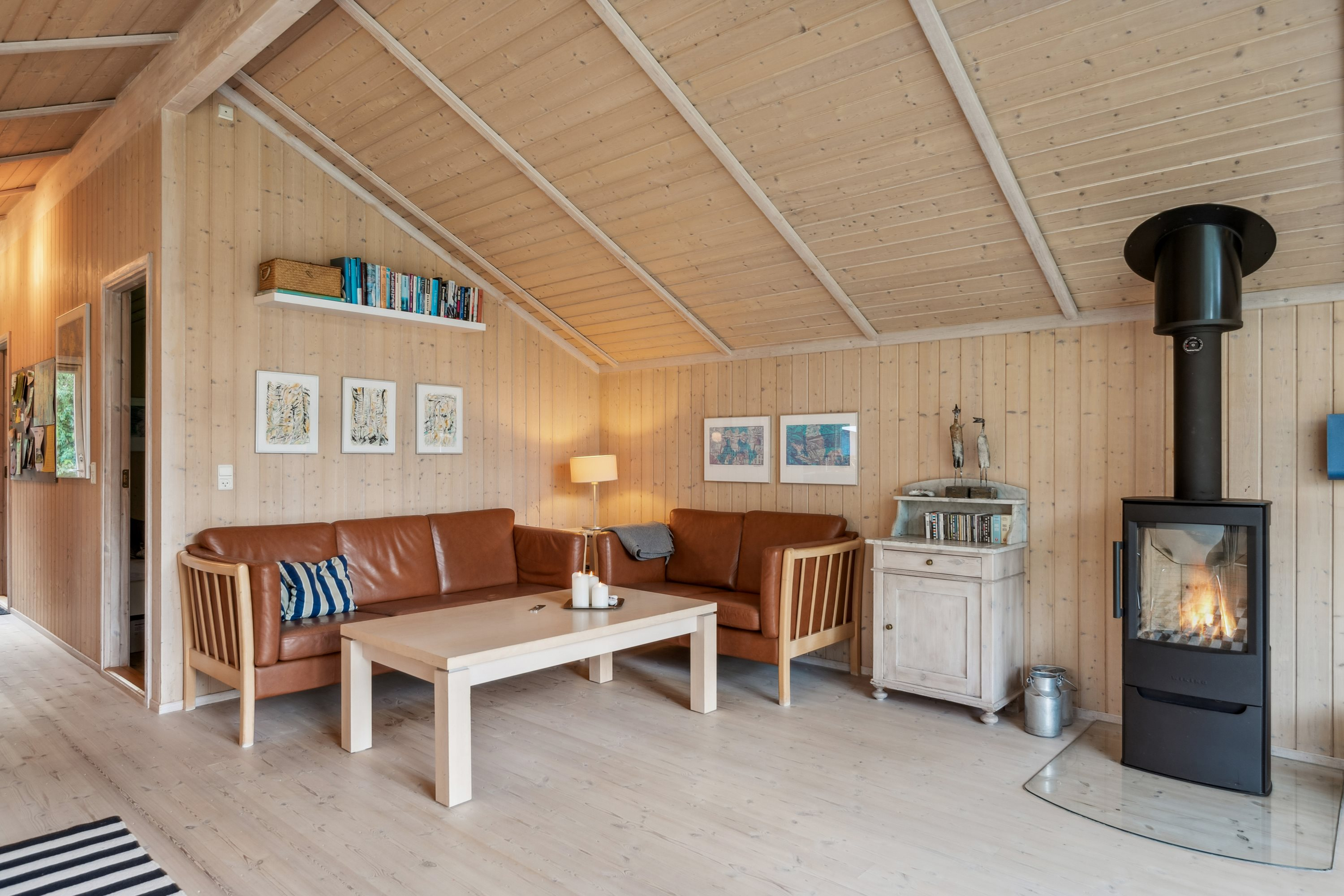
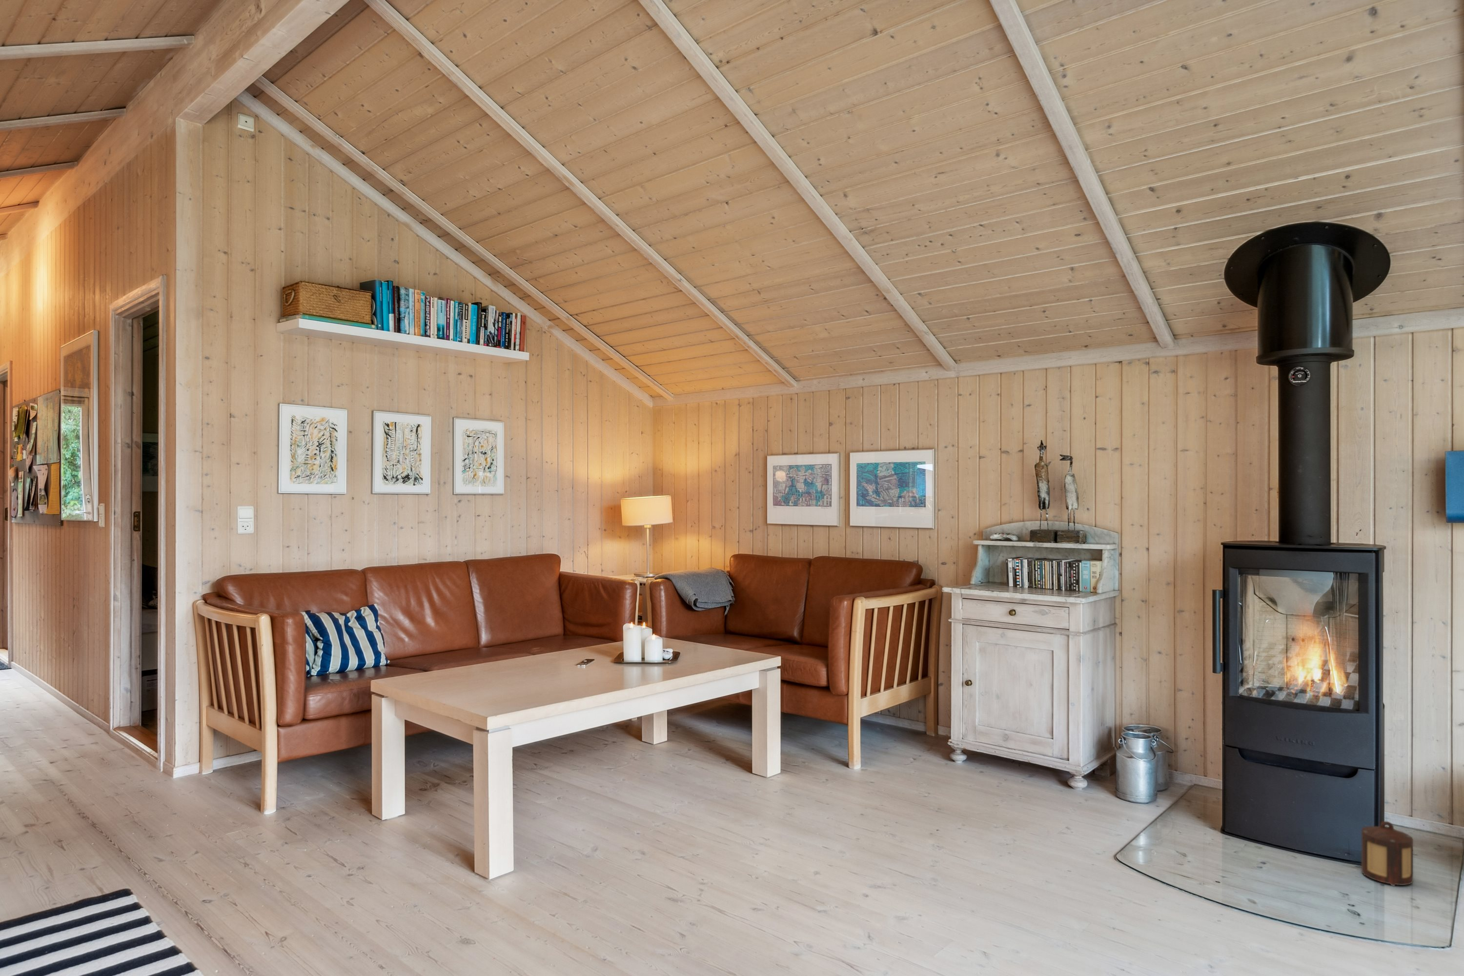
+ lantern (1387, 850)
